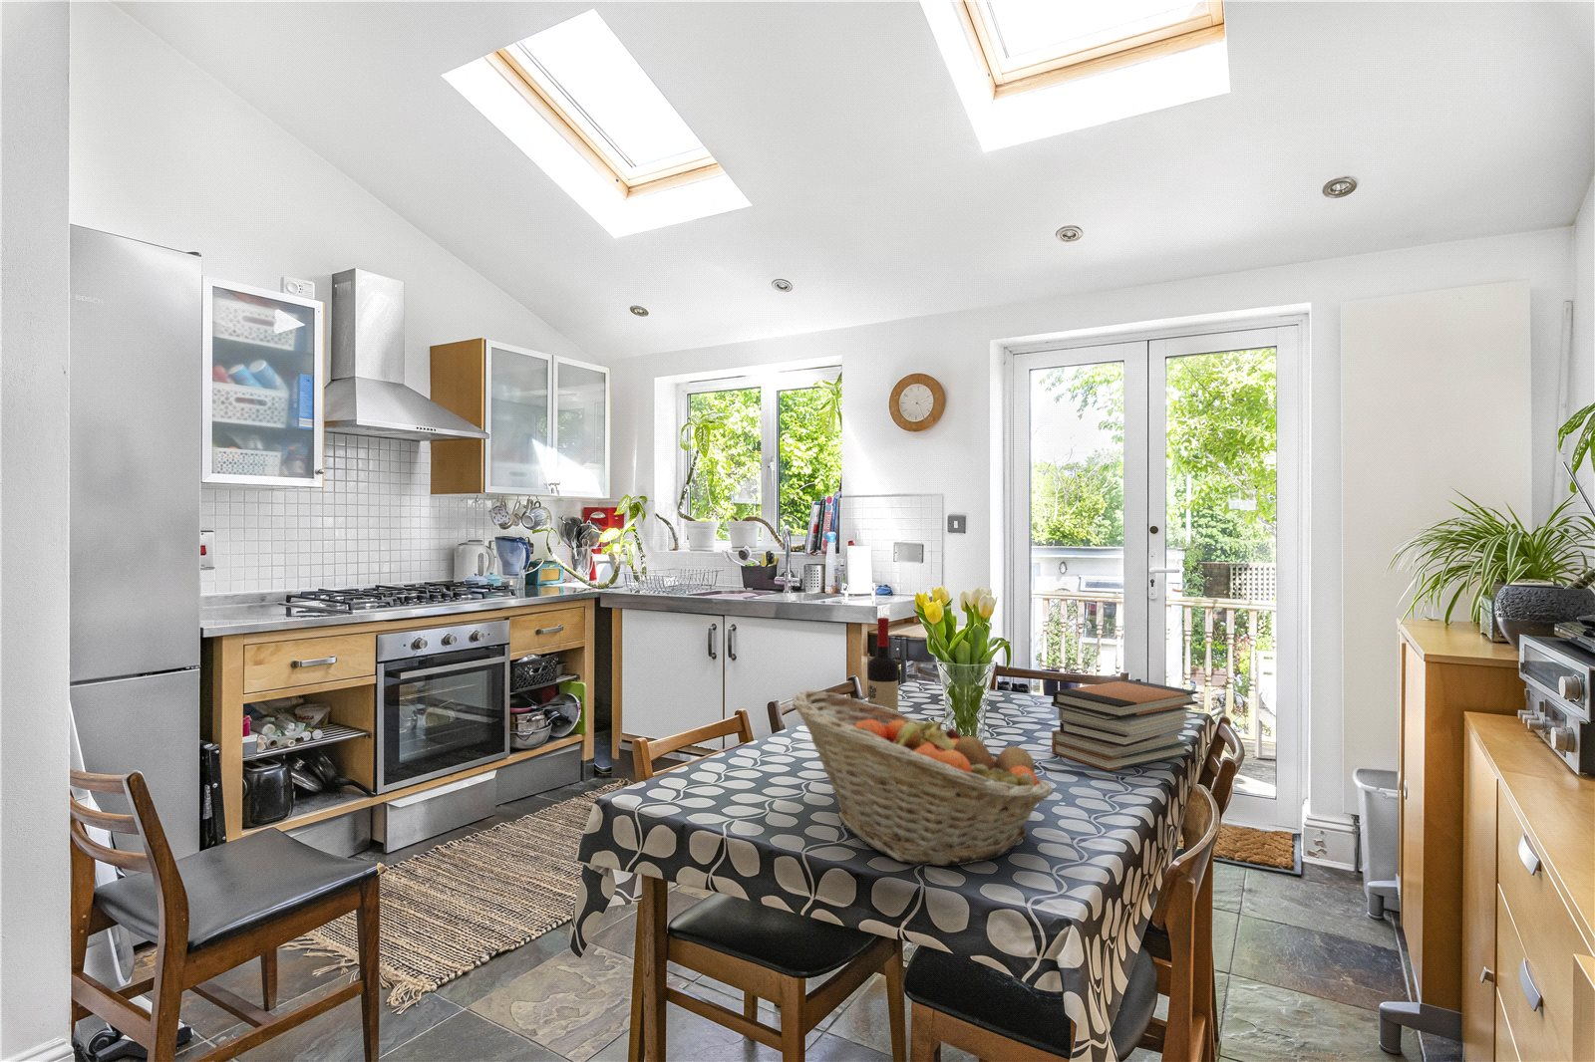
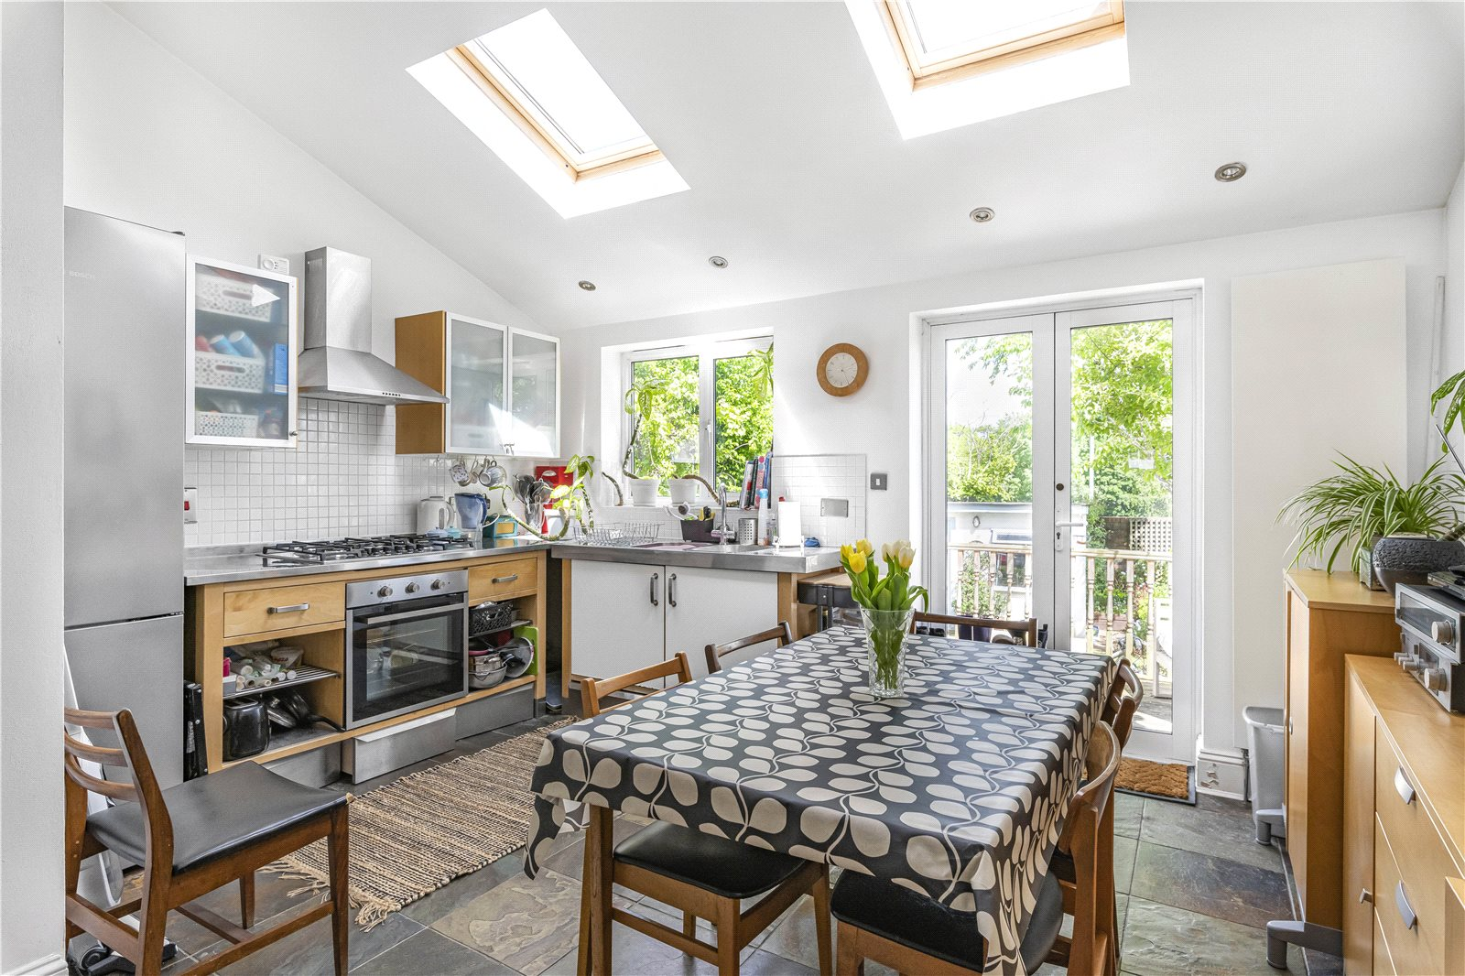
- book stack (1123, 722)
- fruit basket (913, 762)
- wine bottle (882, 686)
